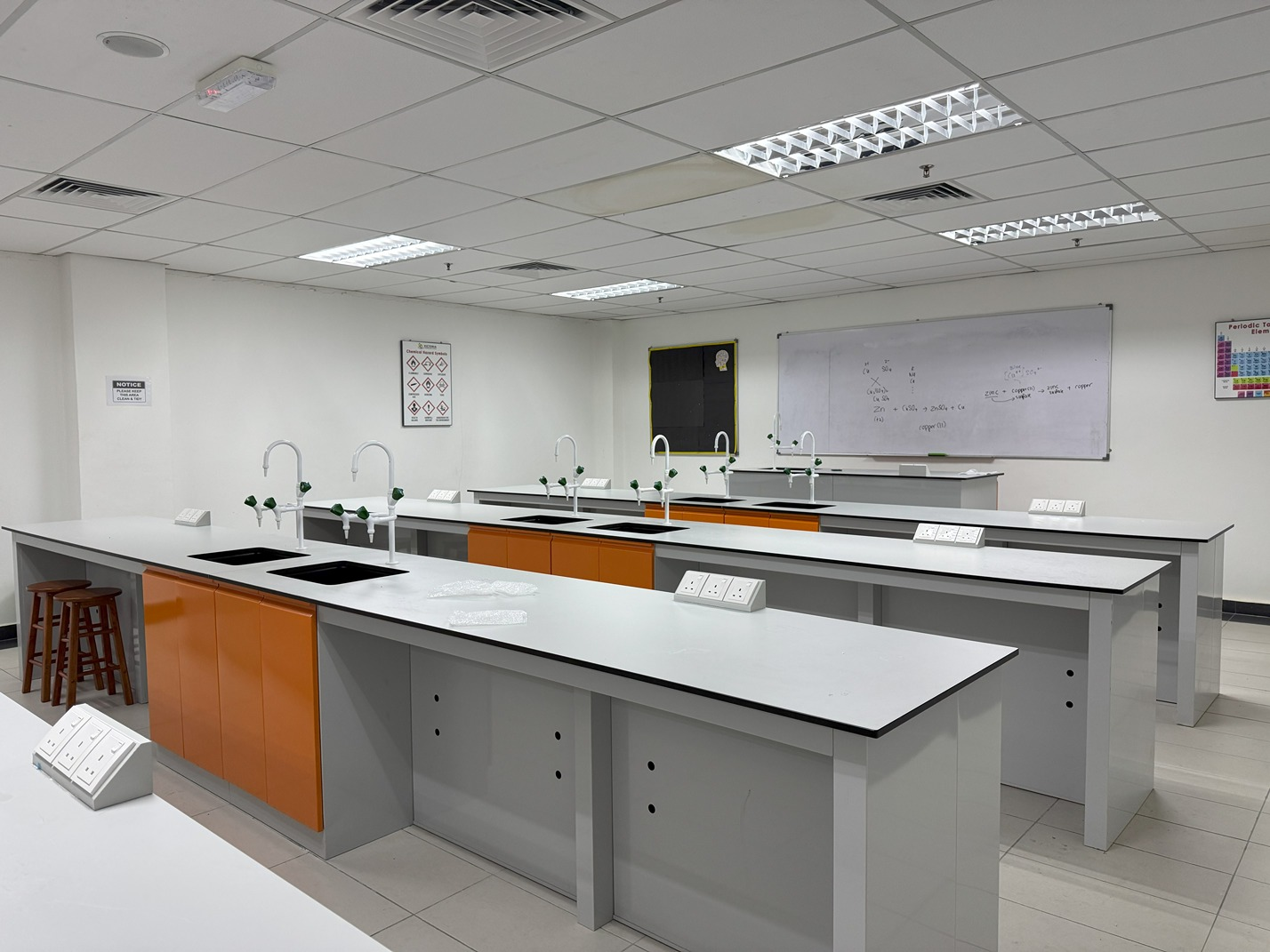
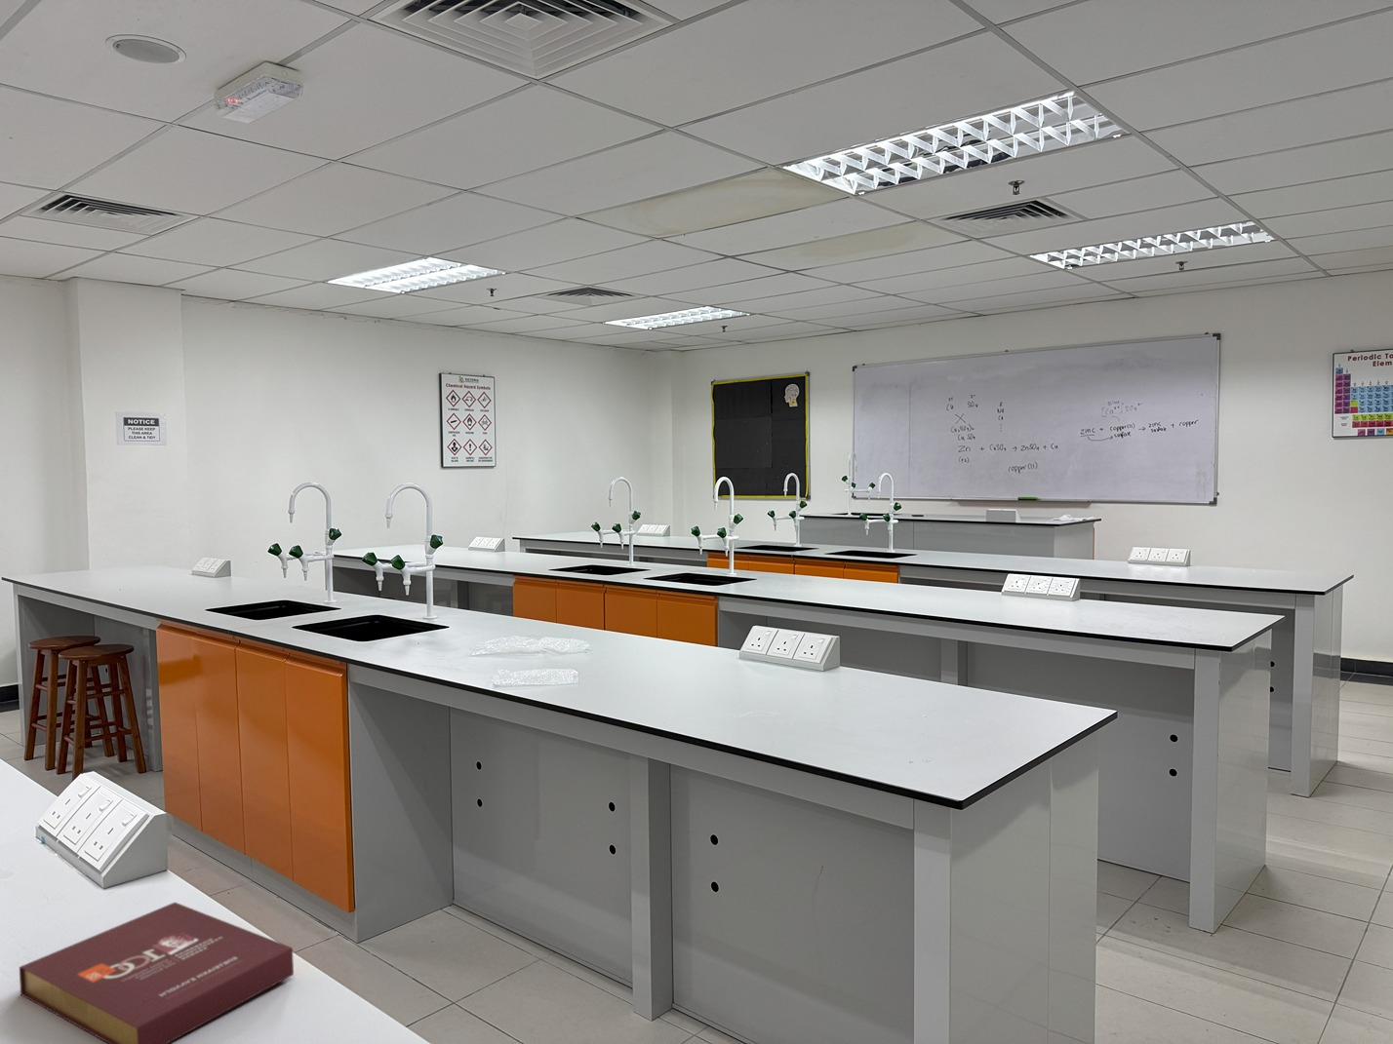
+ book (158, 971)
